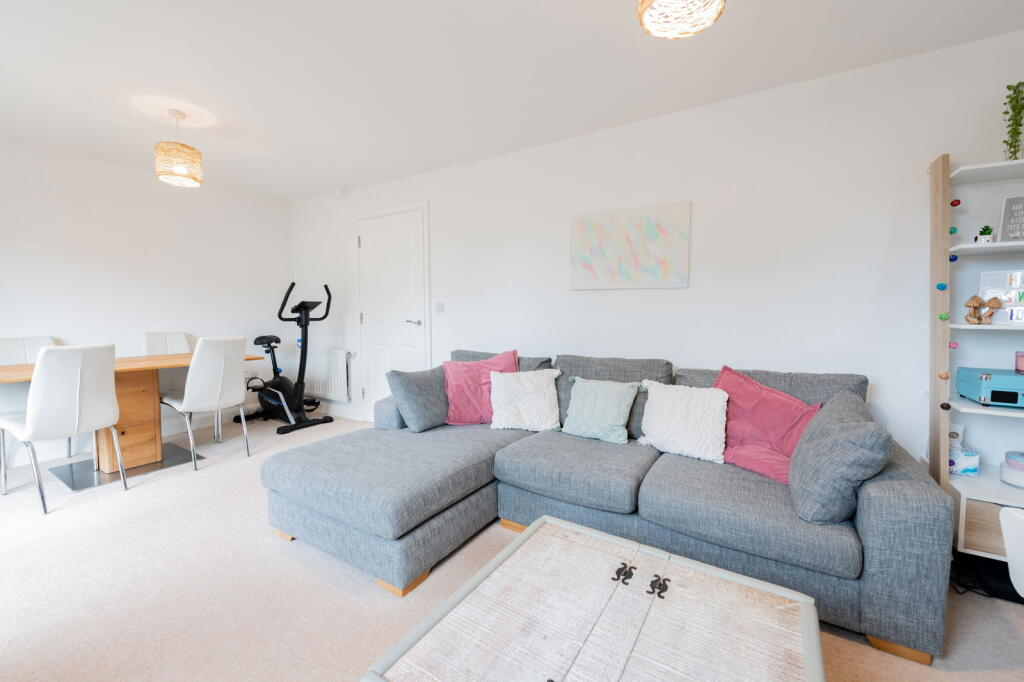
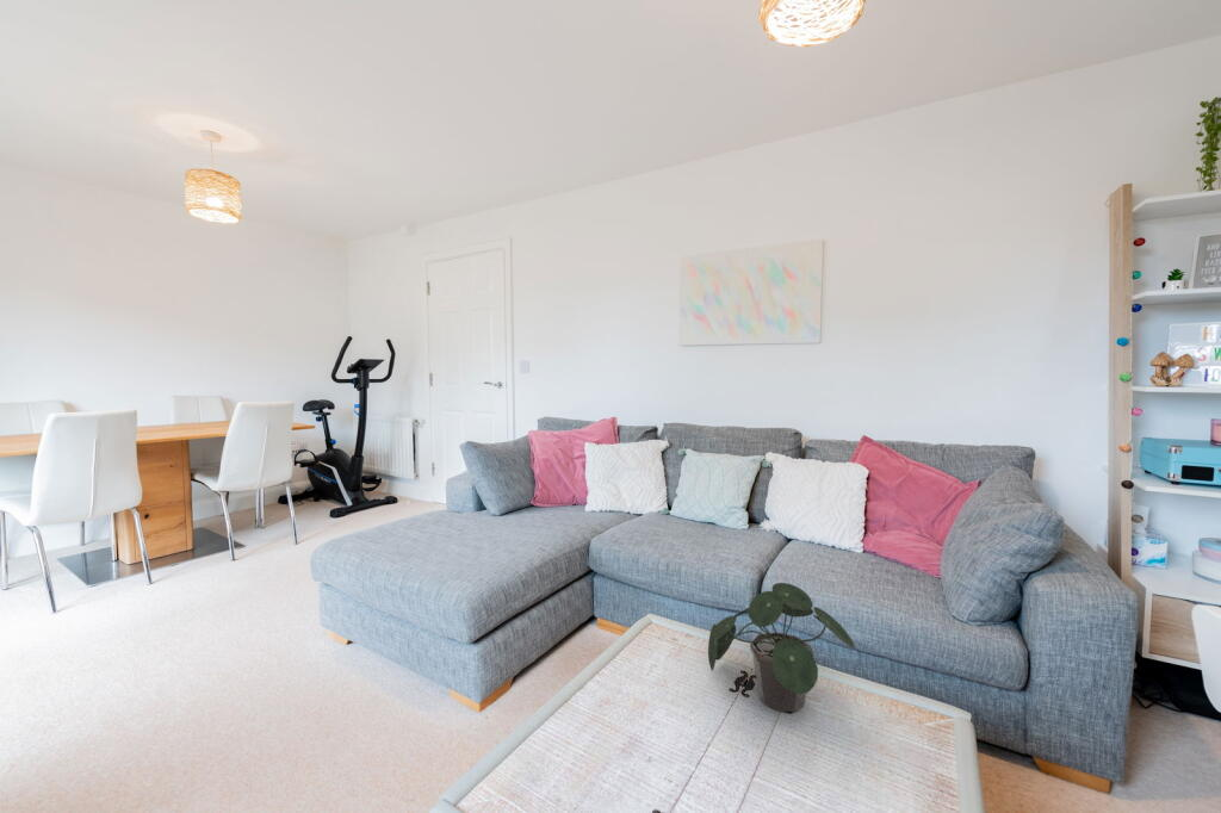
+ potted plant (777, 640)
